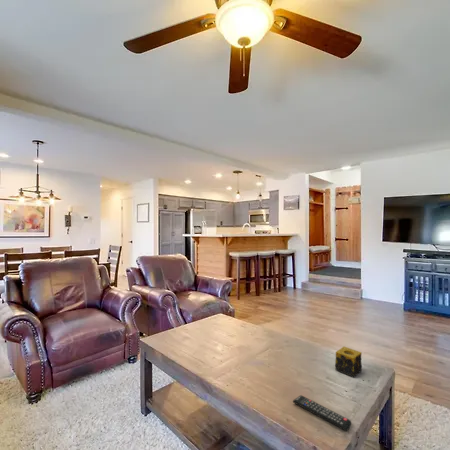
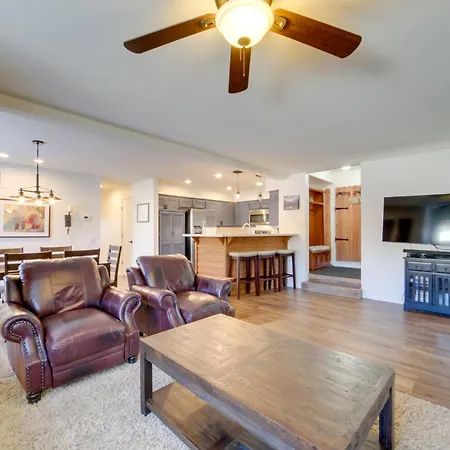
- remote control (320, 411)
- candle (348, 361)
